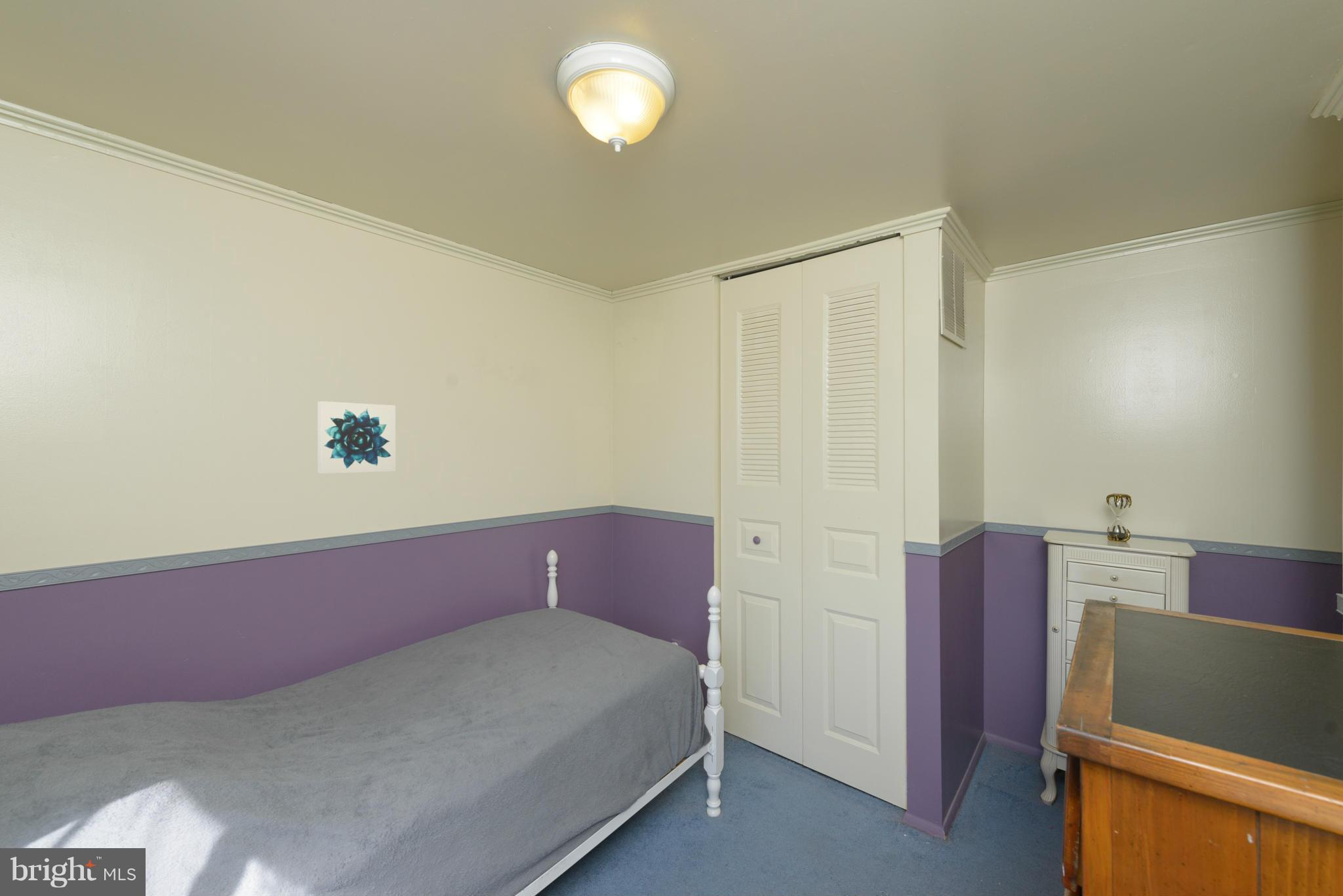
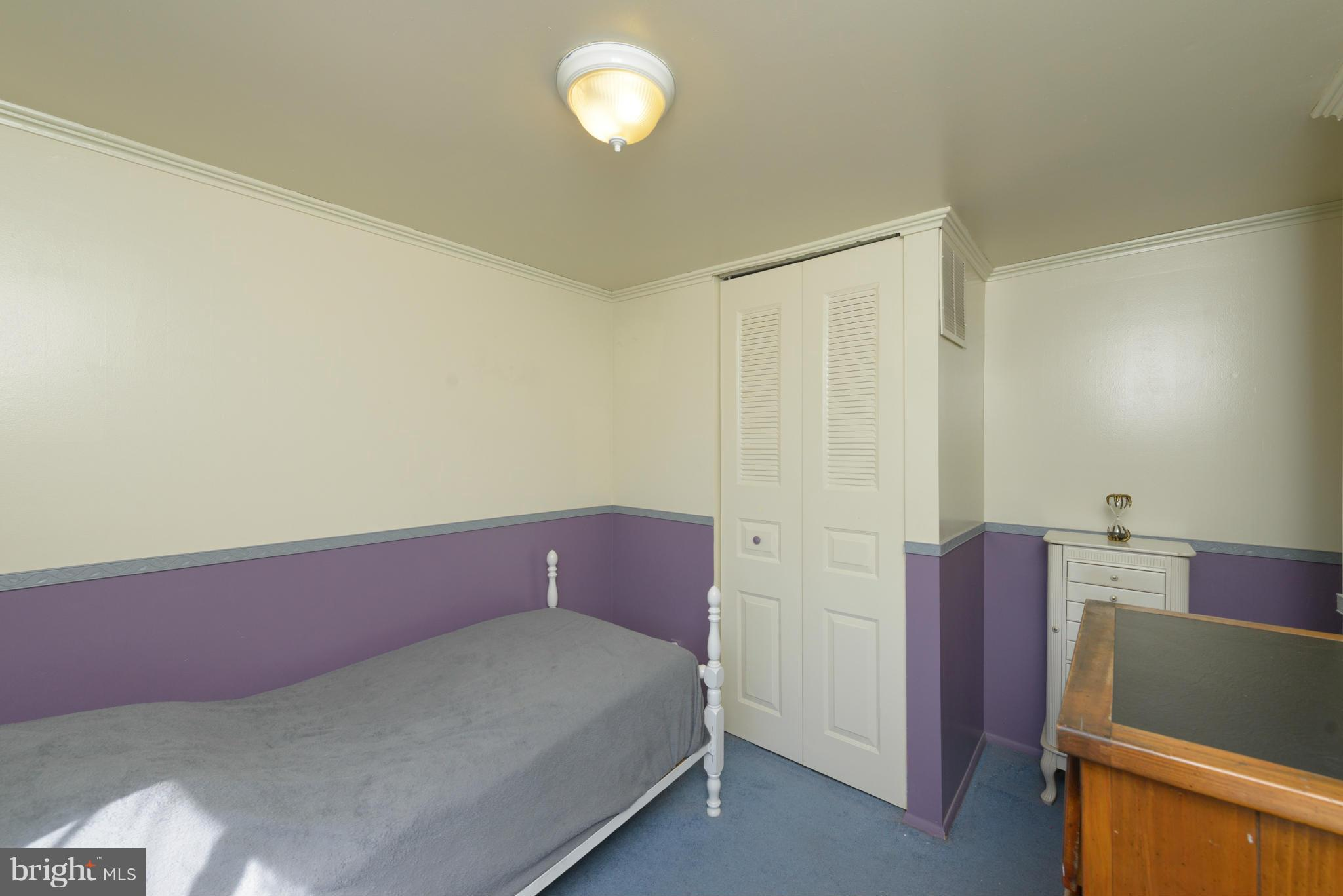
- wall art (358, 438)
